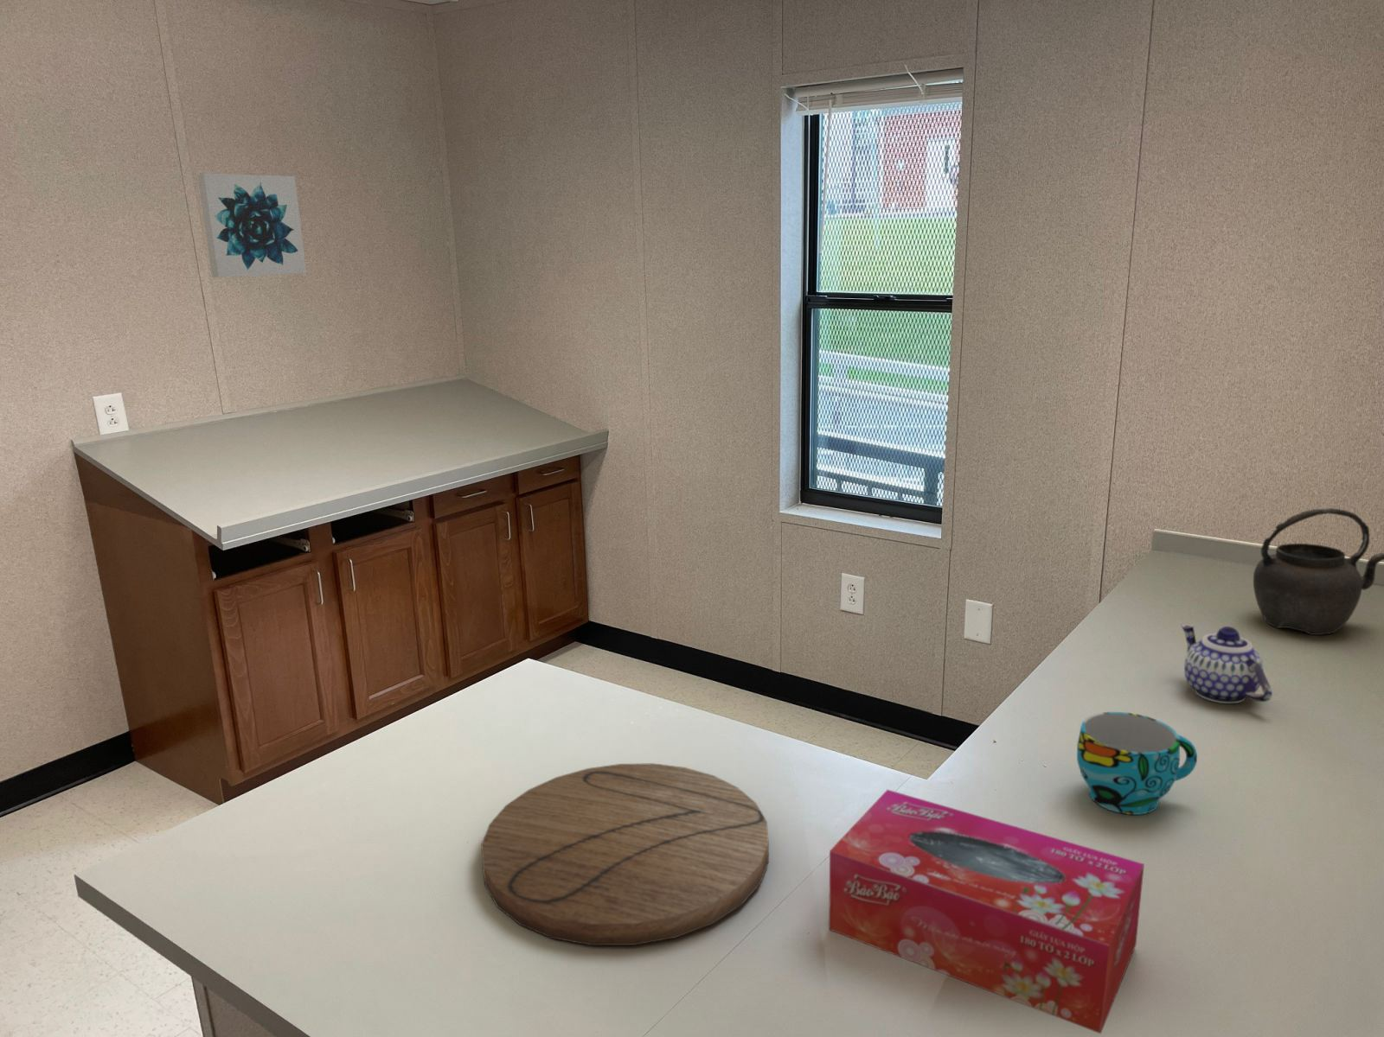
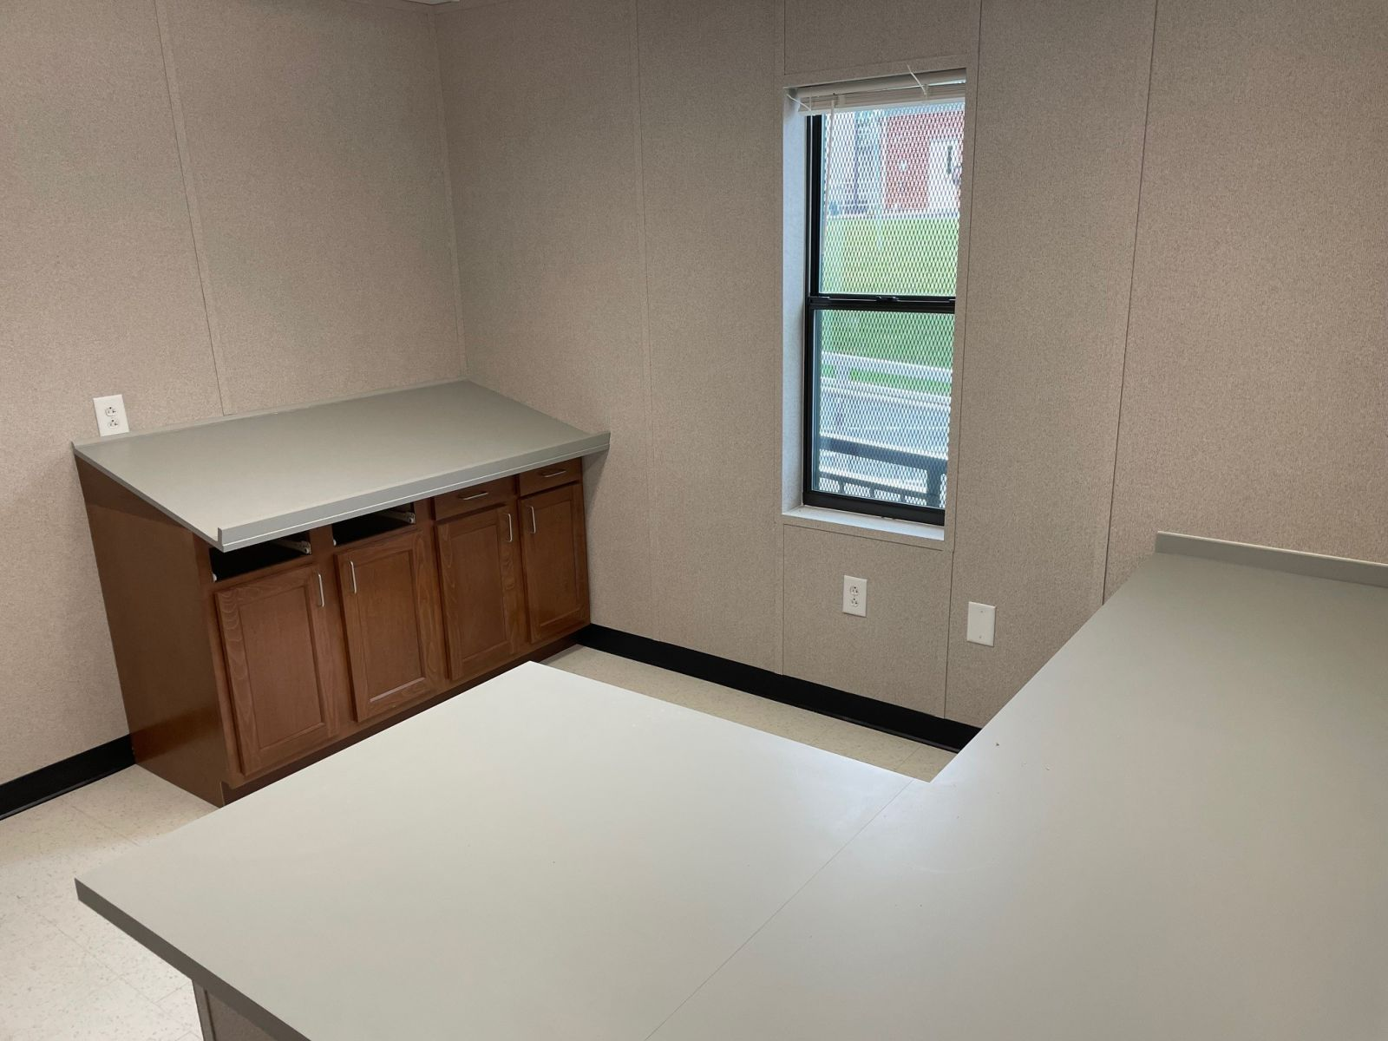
- wall art (254, 225)
- kettle (1324, 565)
- tissue box (982, 896)
- cutting board (627, 843)
- teapot (1223, 660)
- cup (1130, 764)
